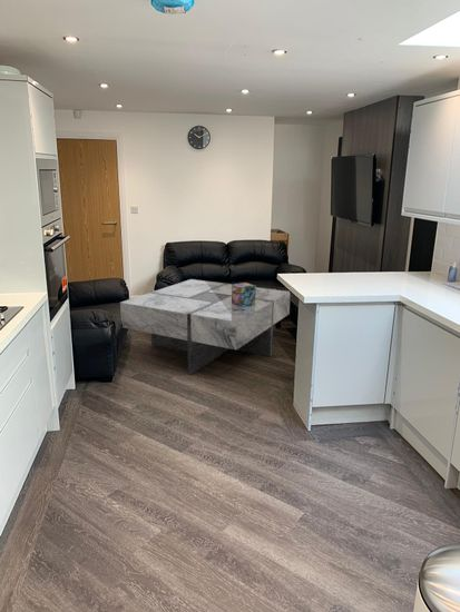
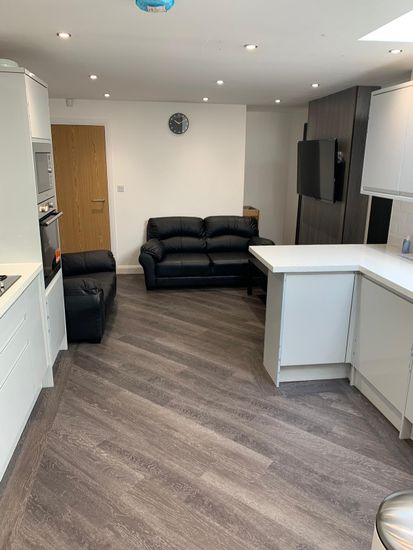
- decorative box (243, 294)
- coffee table (209, 323)
